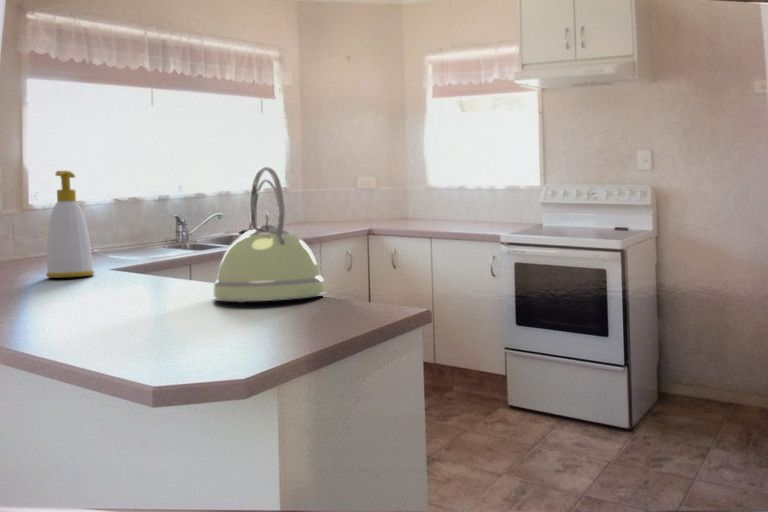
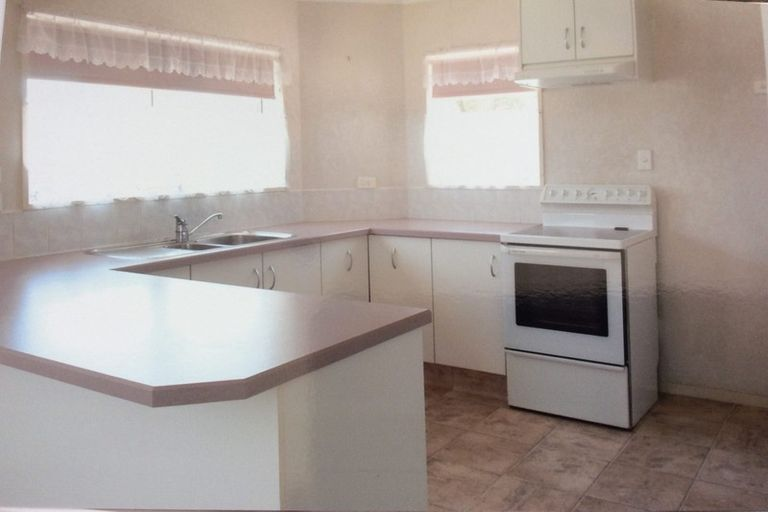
- kettle (264, 231)
- soap bottle (67, 224)
